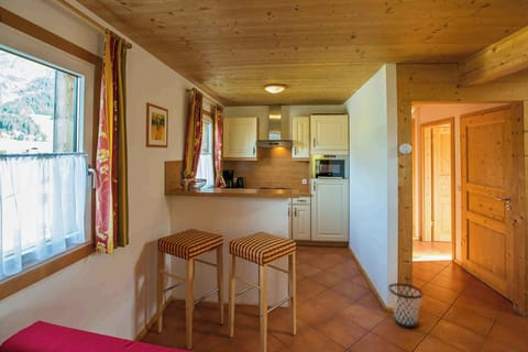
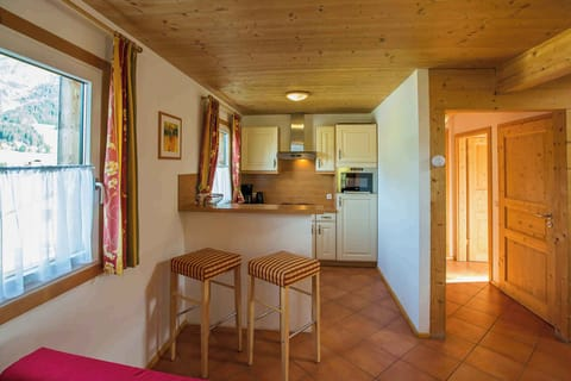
- wastebasket (404, 306)
